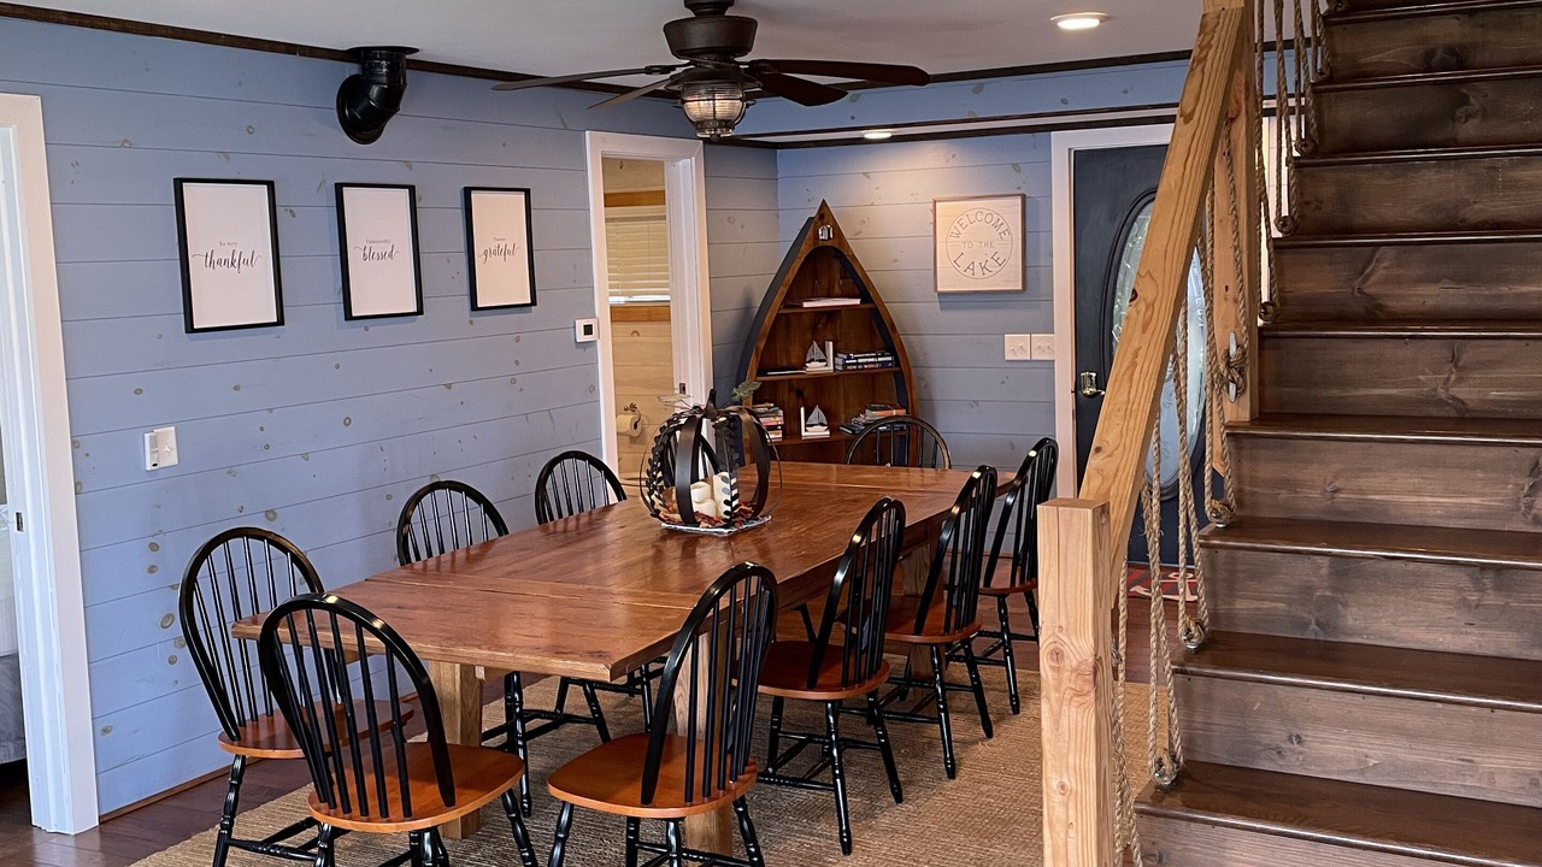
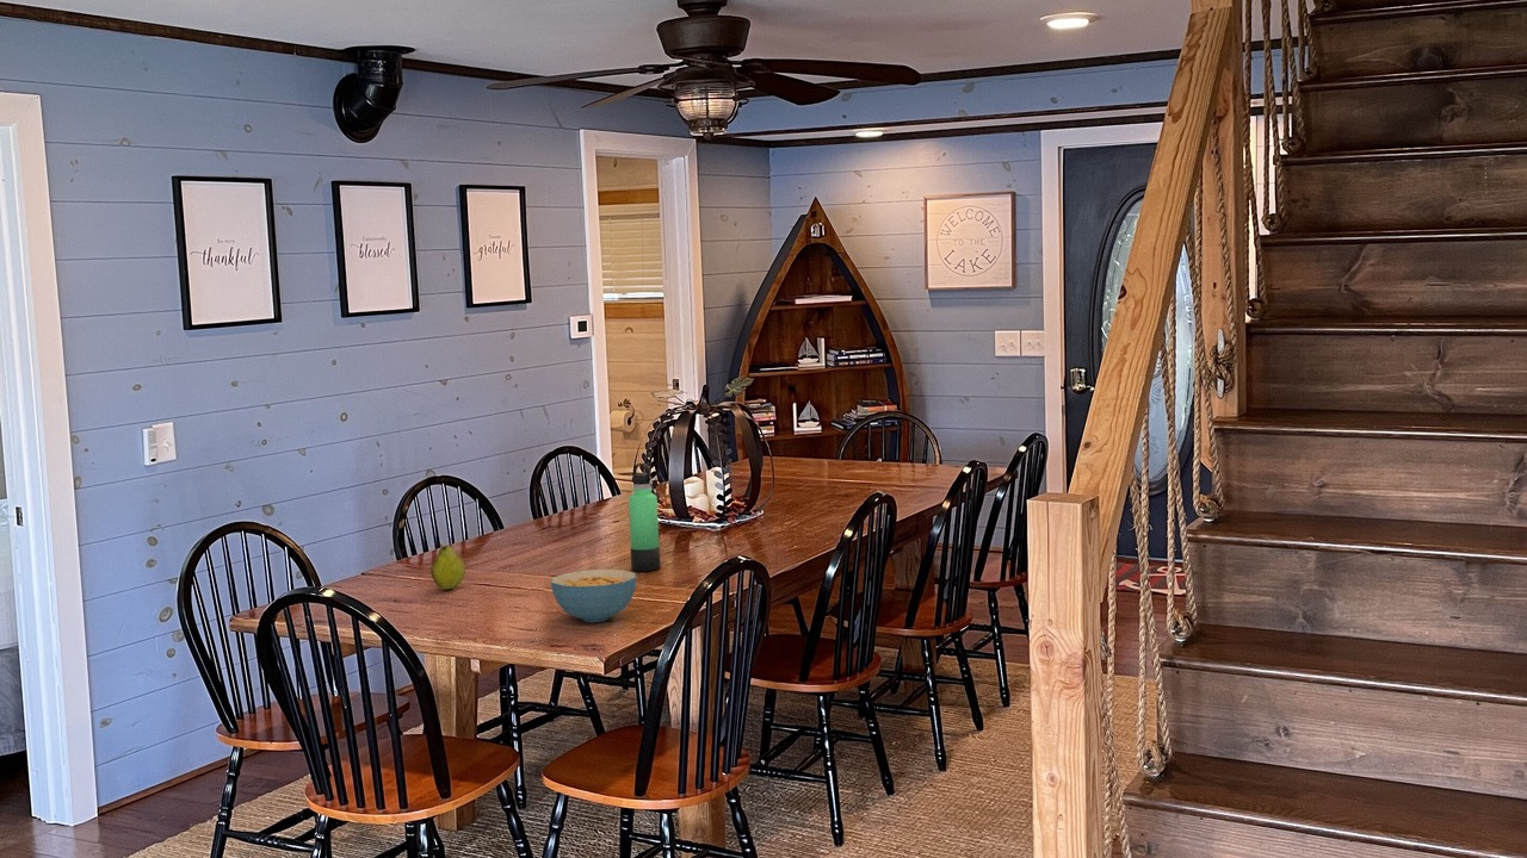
+ cereal bowl (594, 598)
+ fruit (447, 566)
+ thermos bottle (643, 516)
